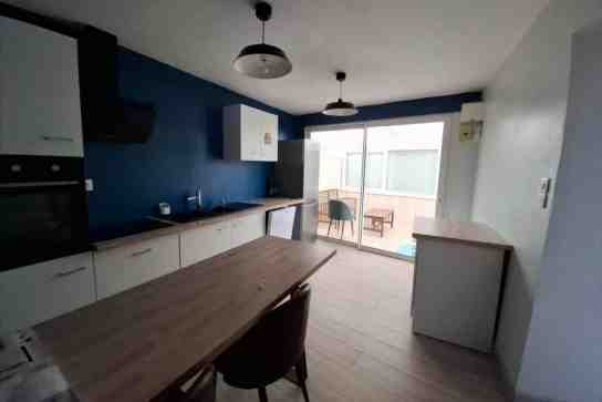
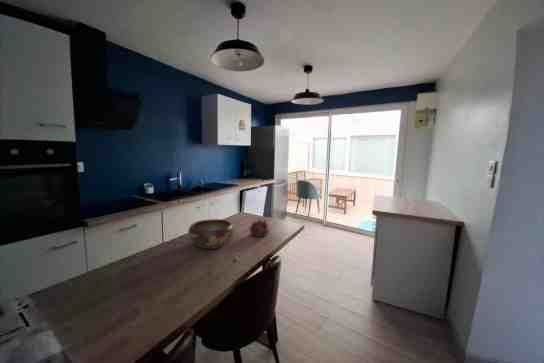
+ teapot (259, 226)
+ decorative bowl (211, 234)
